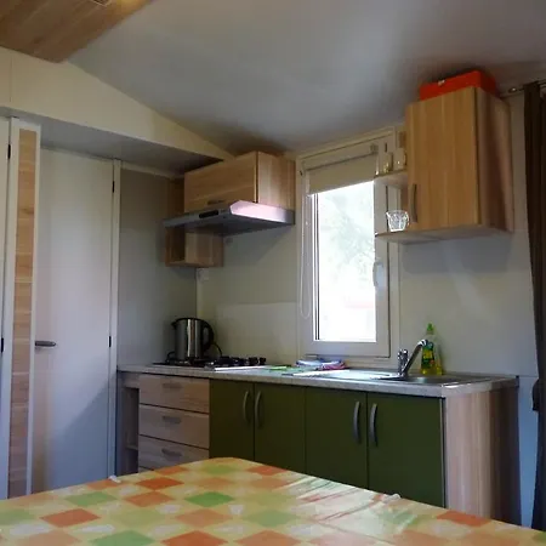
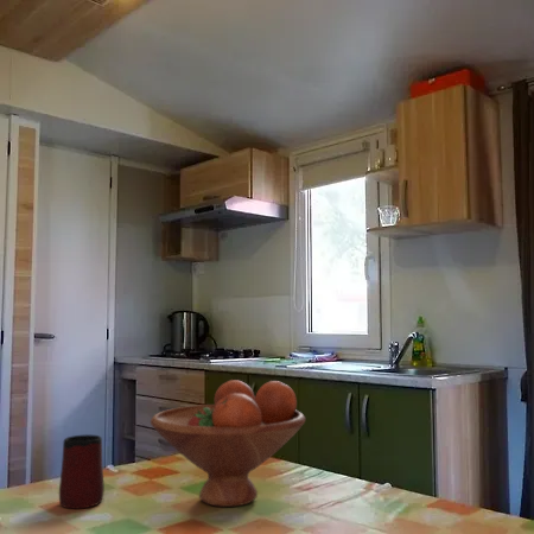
+ fruit bowl (228, 440)
+ mug (85, 468)
